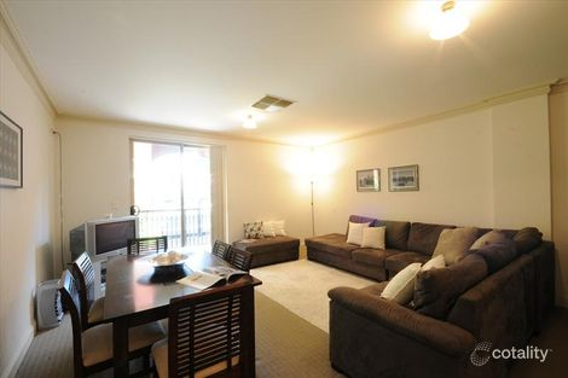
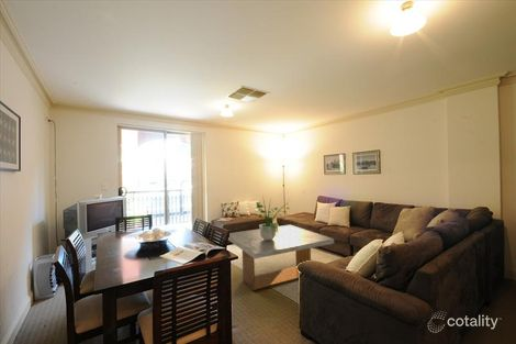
+ coffee table (277, 254)
+ potted plant (271, 214)
